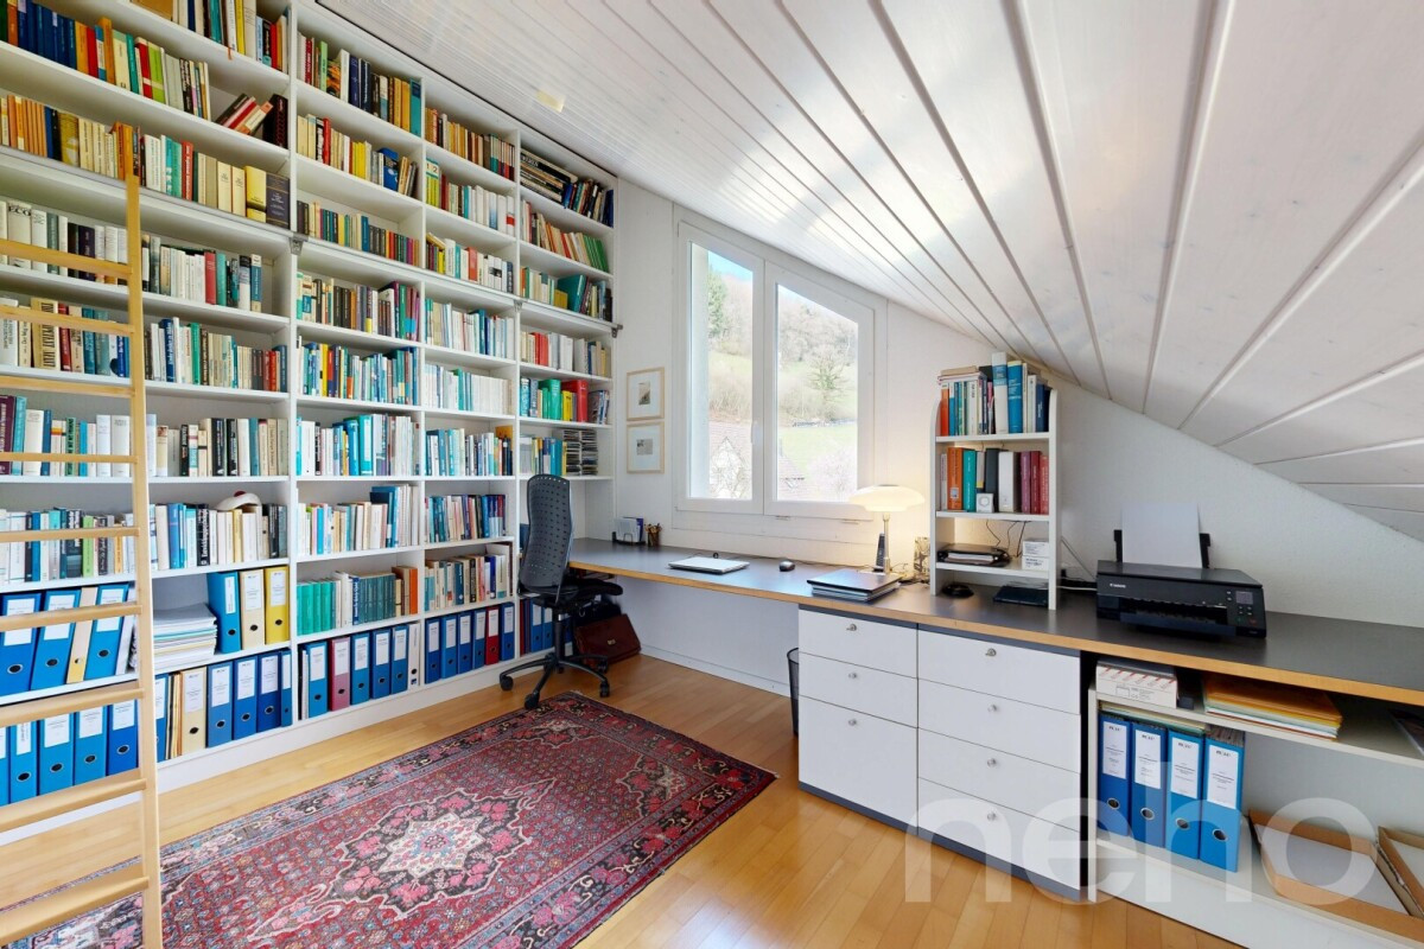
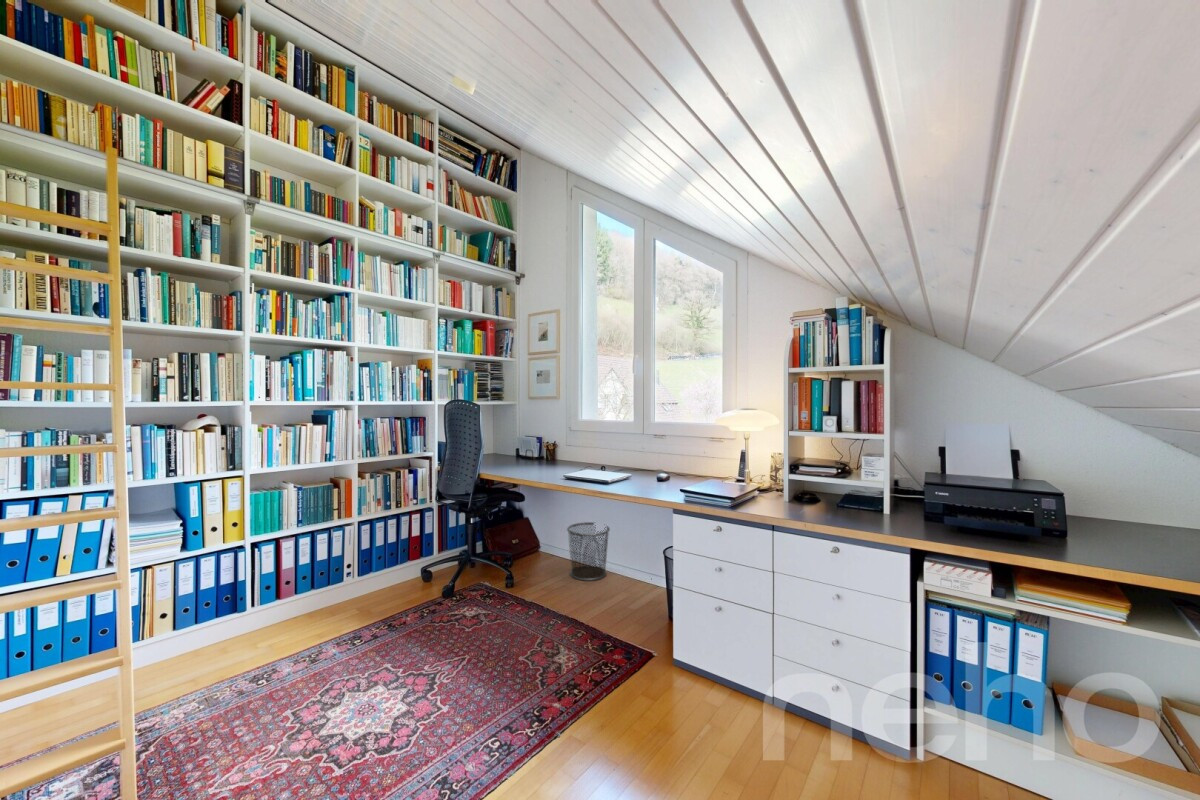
+ waste bin (588, 550)
